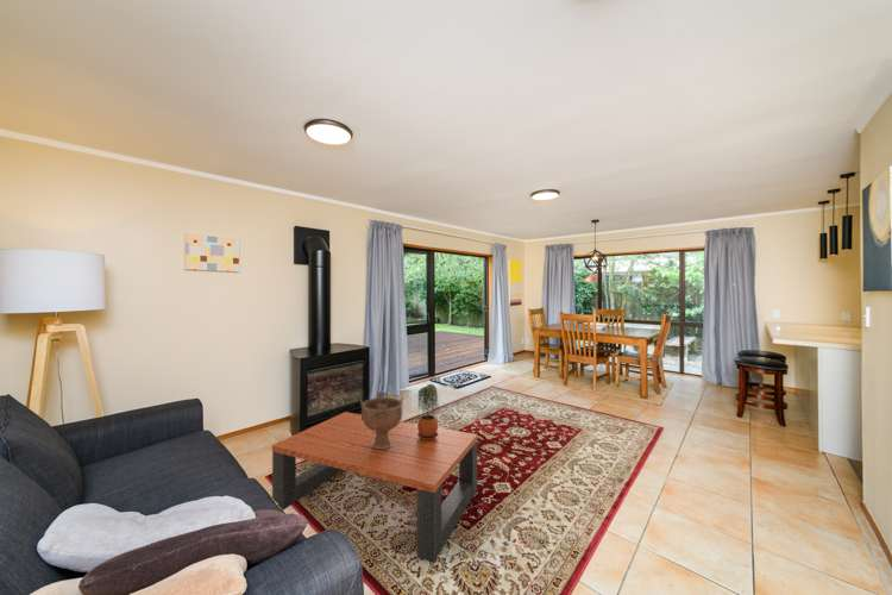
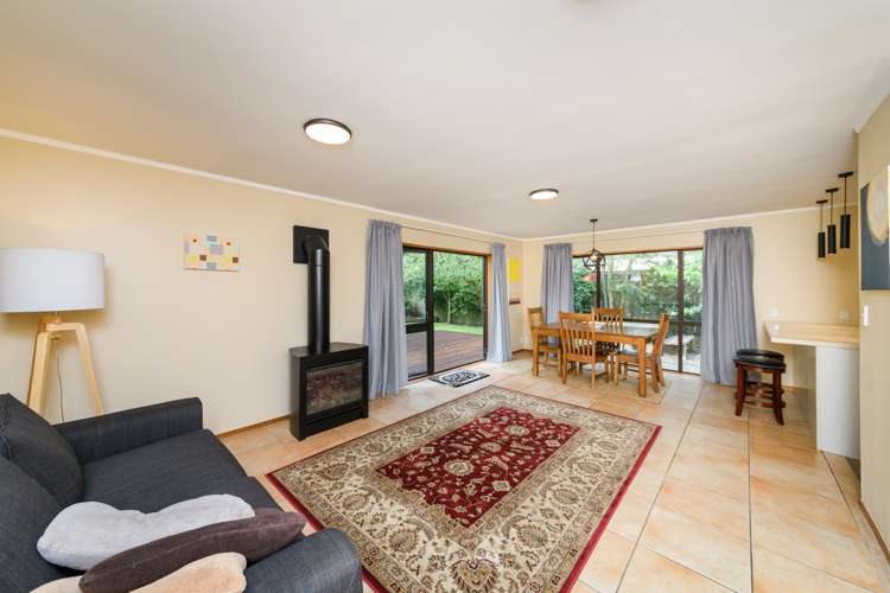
- potted plant (429, 411)
- decorative bowl (381, 420)
- coffee table (378, 469)
